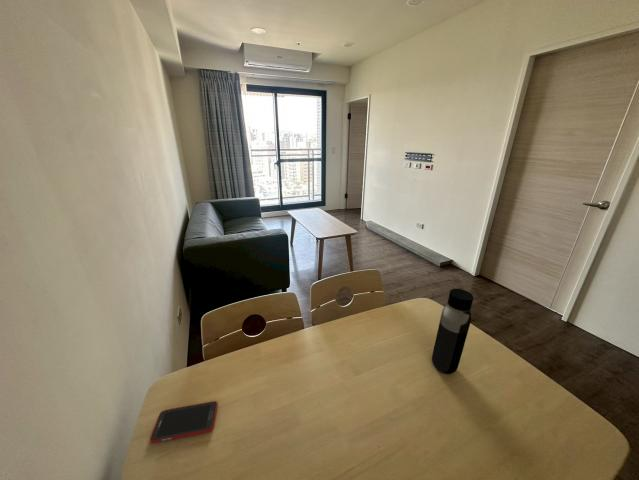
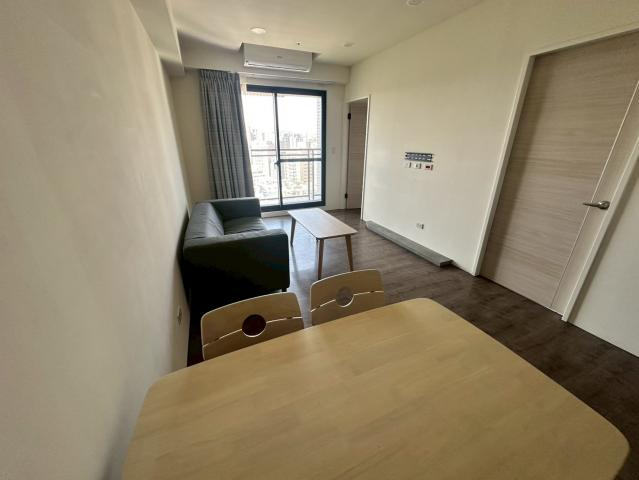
- cell phone (186, 420)
- water bottle (452, 332)
